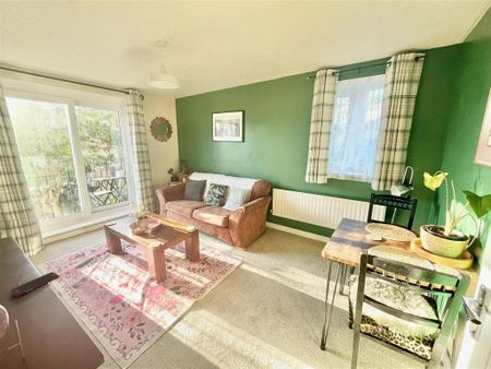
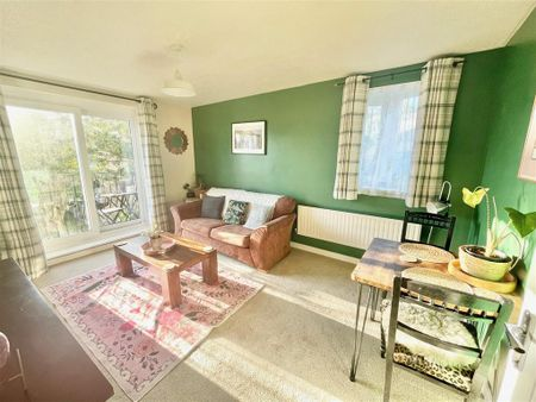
- cell phone (36, 283)
